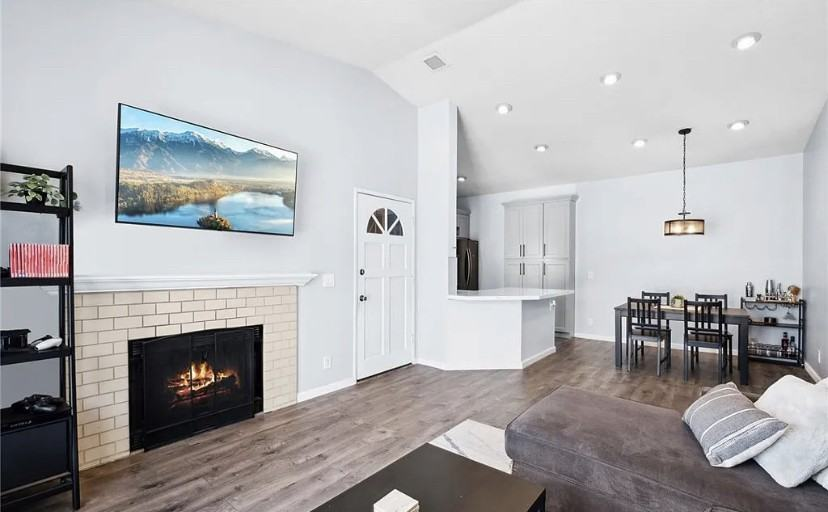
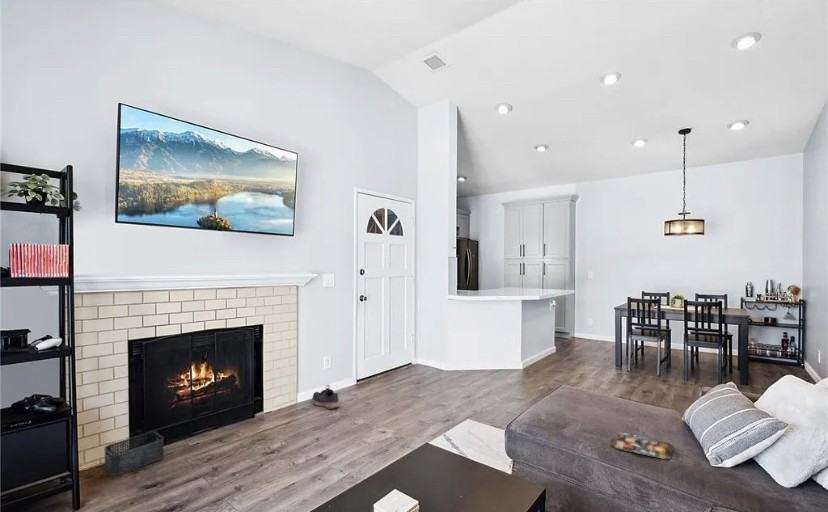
+ magazine (641, 443)
+ storage bin (134, 452)
+ shoe (325, 394)
